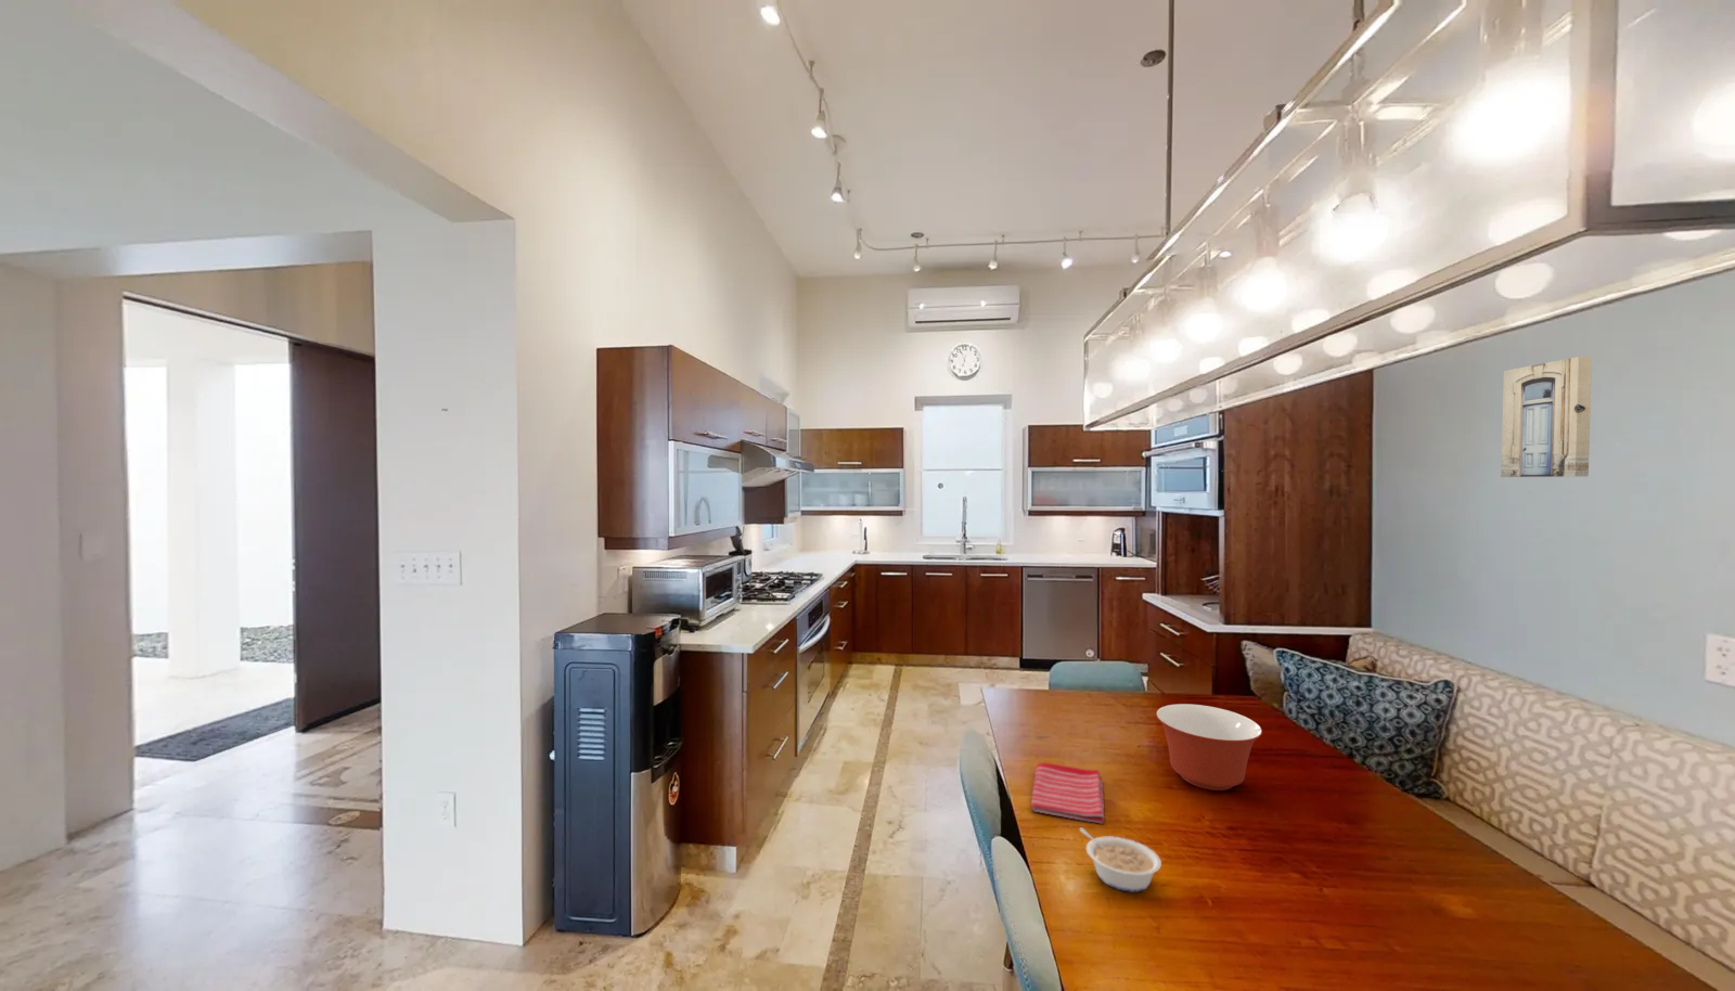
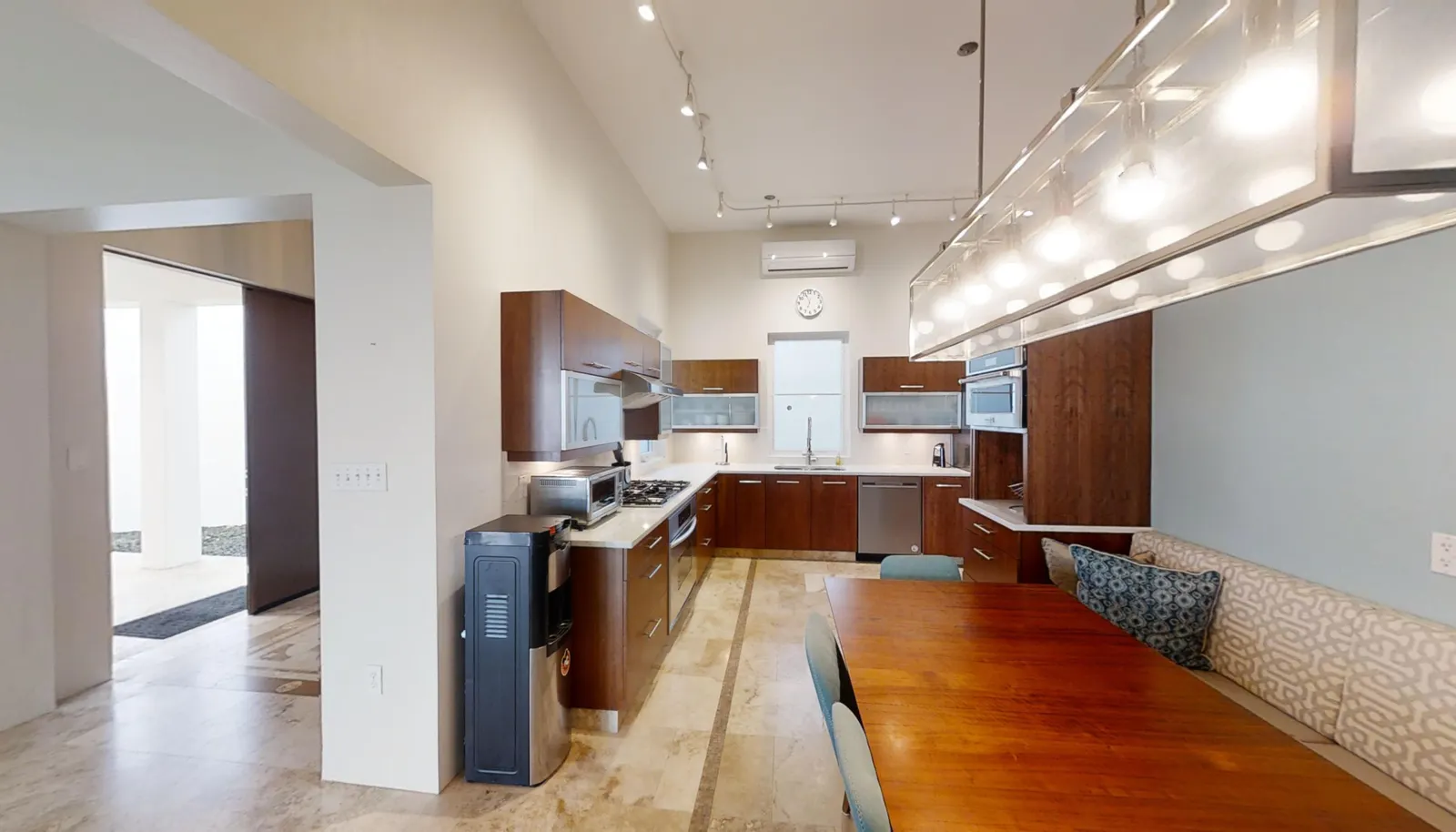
- mixing bowl (1206, 749)
- dish towel (1067, 790)
- legume (1119, 864)
- wall art (1543, 419)
